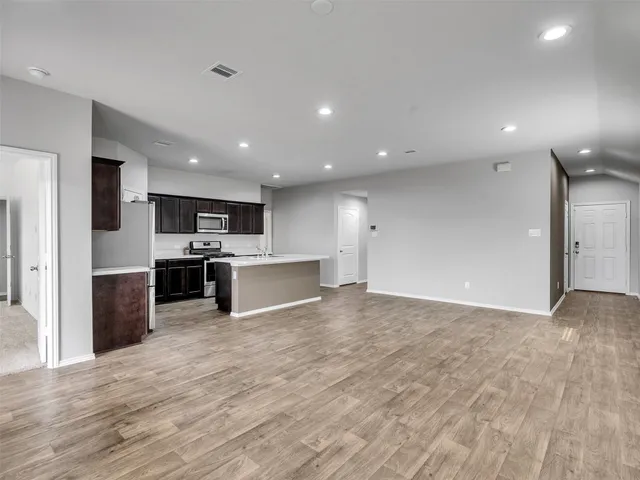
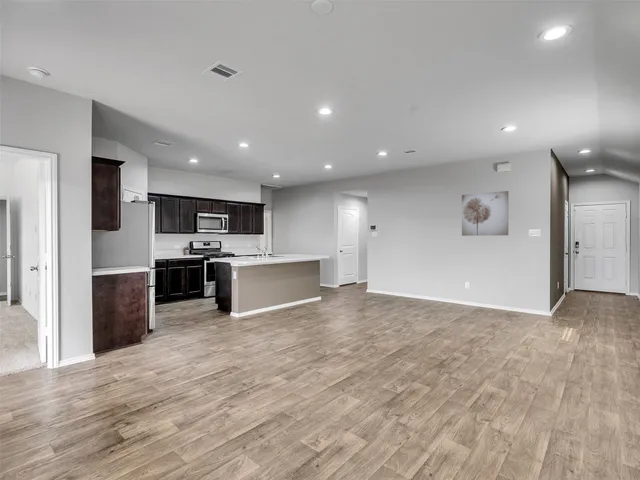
+ wall art (484, 214)
